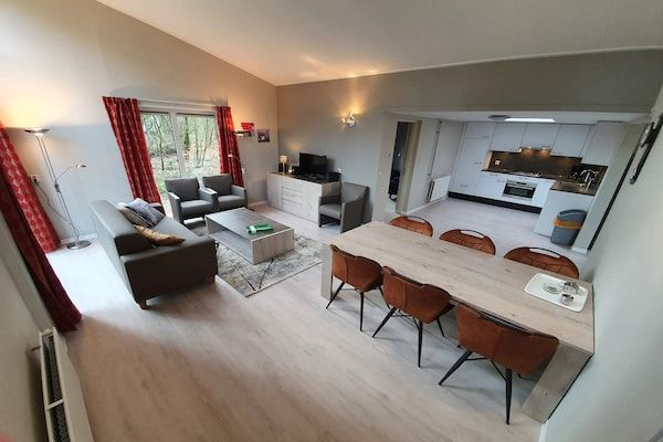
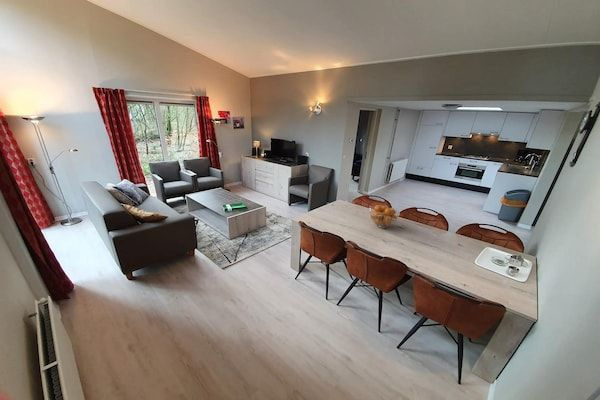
+ fruit basket (383, 216)
